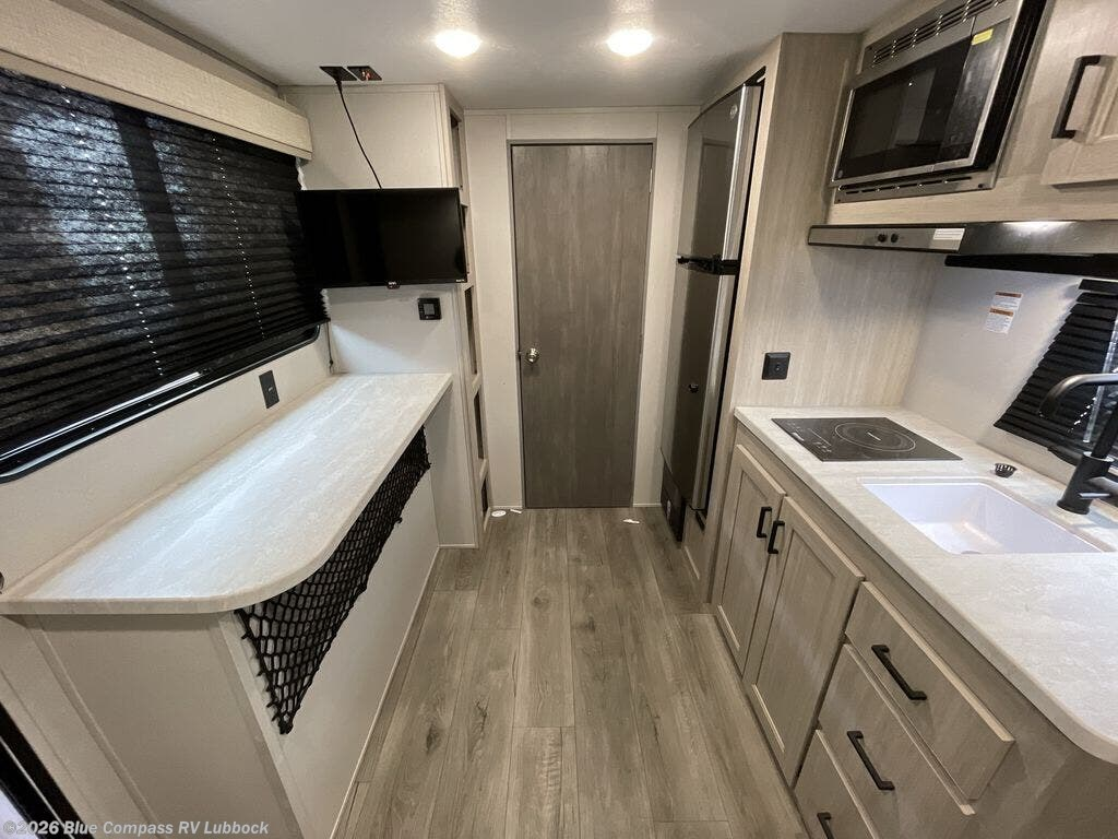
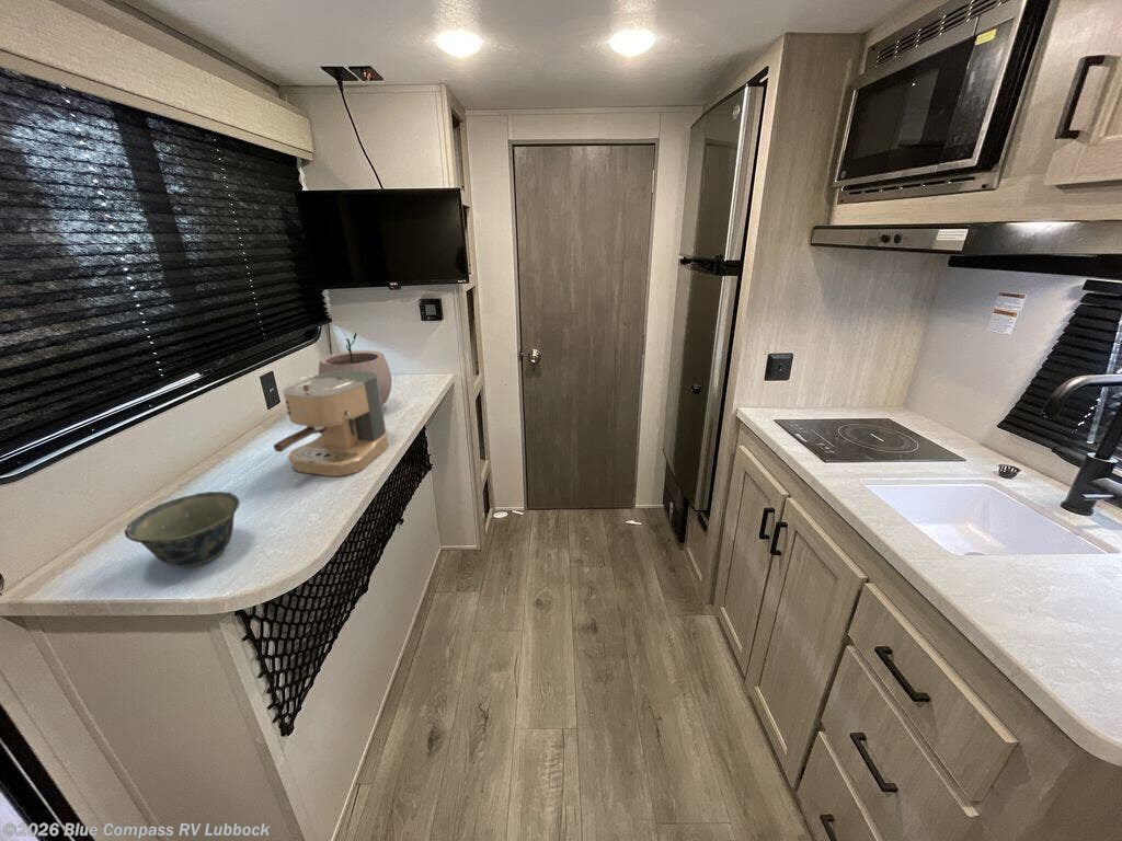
+ bowl (192, 534)
+ coffee maker (329, 422)
+ plant pot (355, 369)
